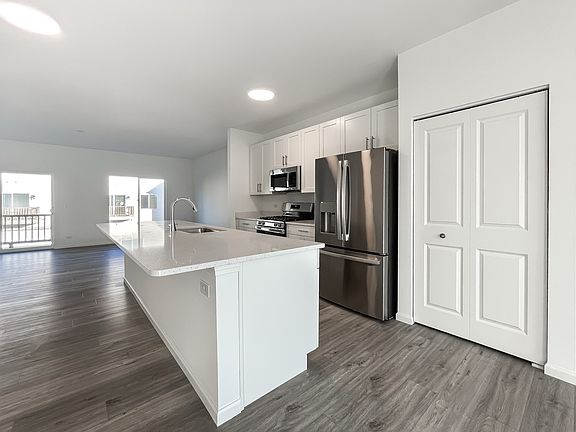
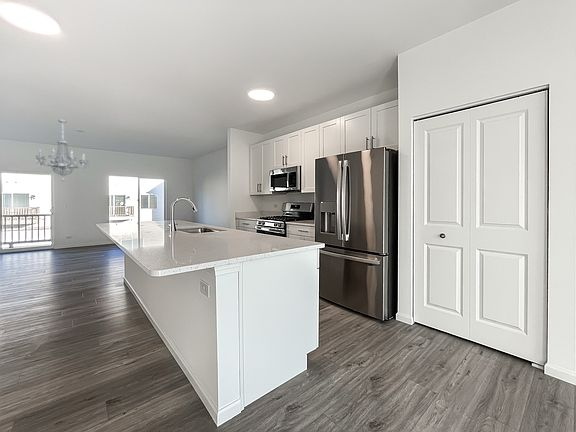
+ chandelier (62, 151)
